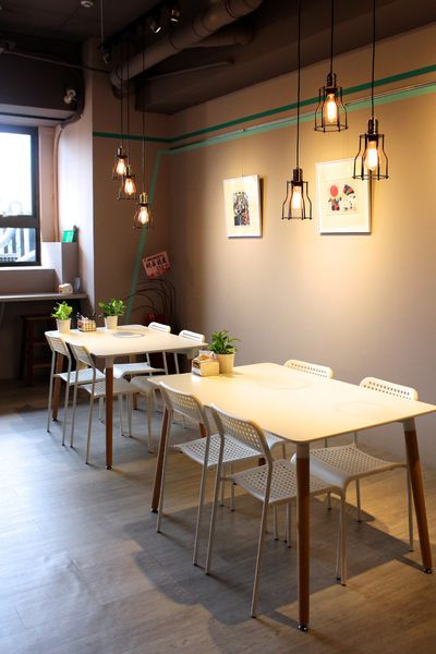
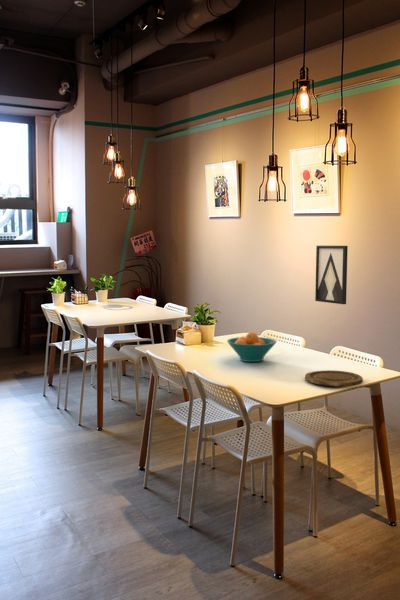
+ wall art (330, 274)
+ fruit bowl (251, 346)
+ plate (333, 377)
